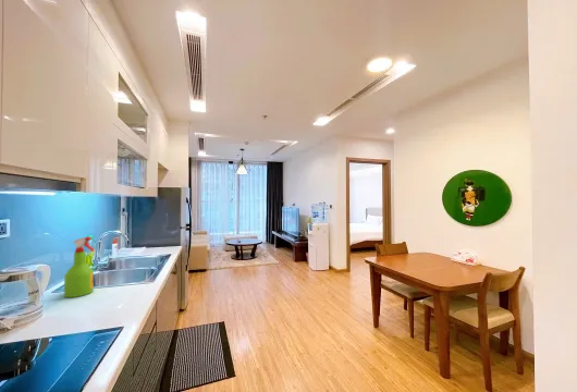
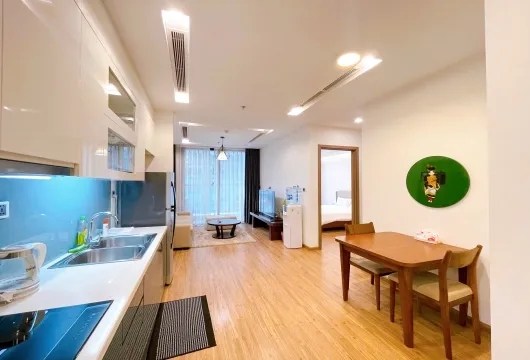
- spray bottle (82, 265)
